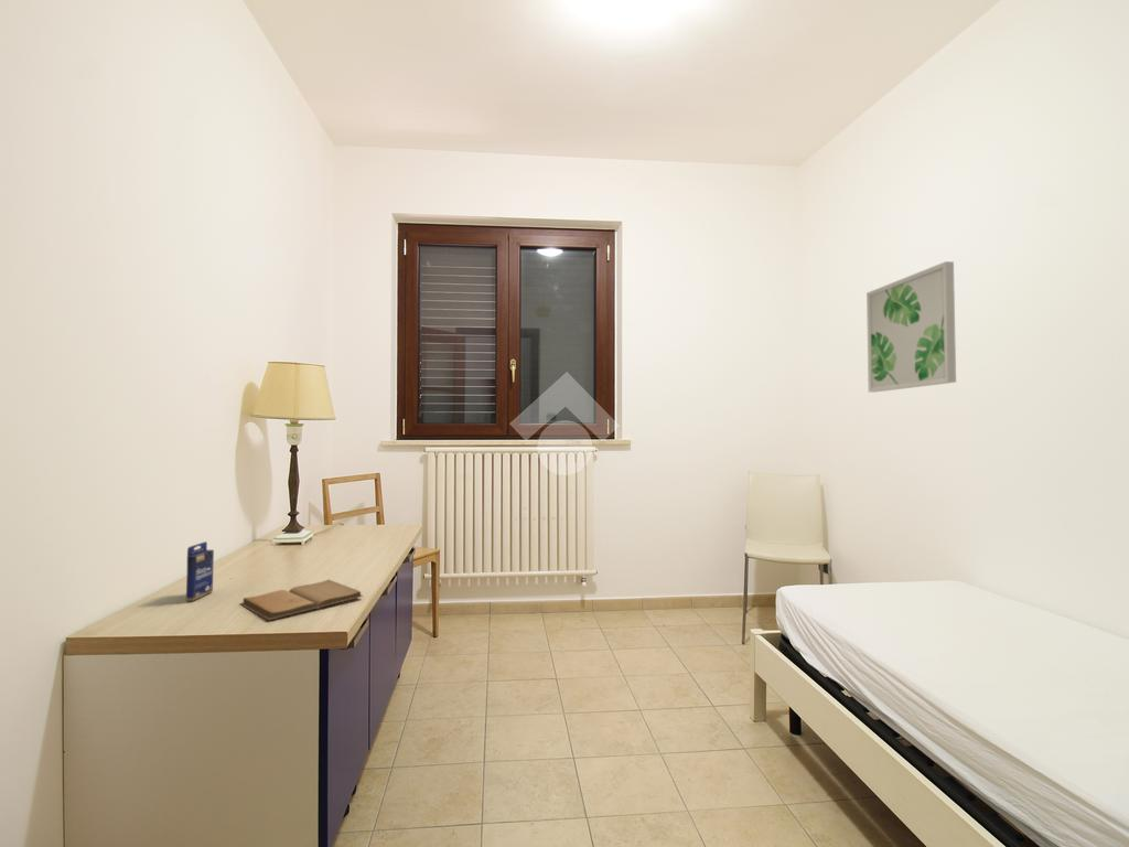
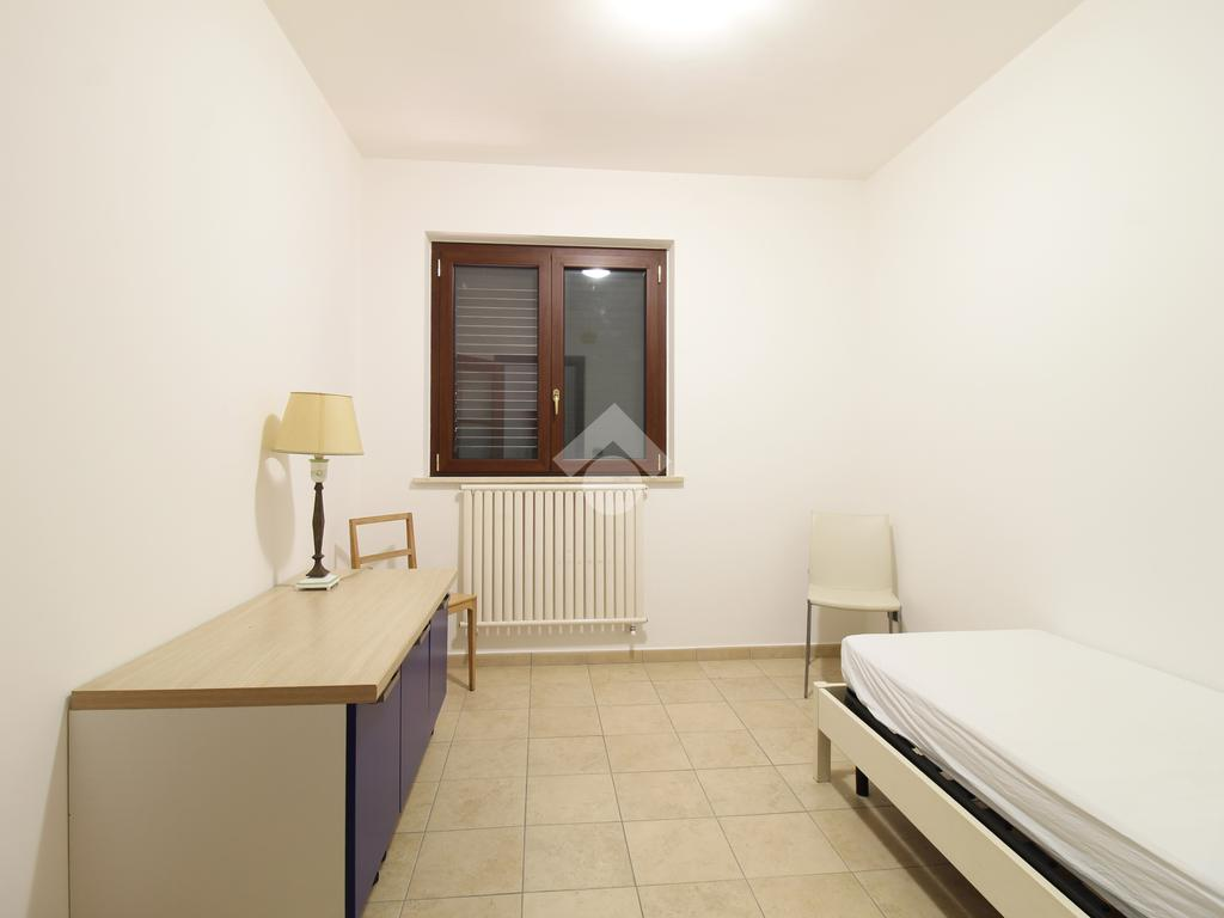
- book (302, 597)
- small box (200, 570)
- wall art (906, 333)
